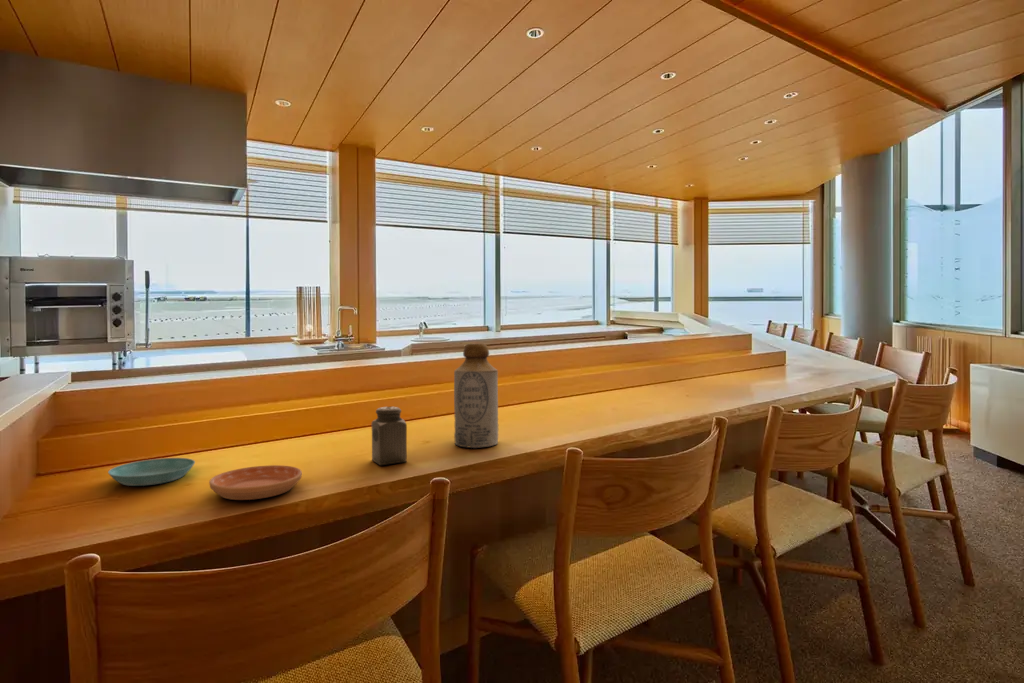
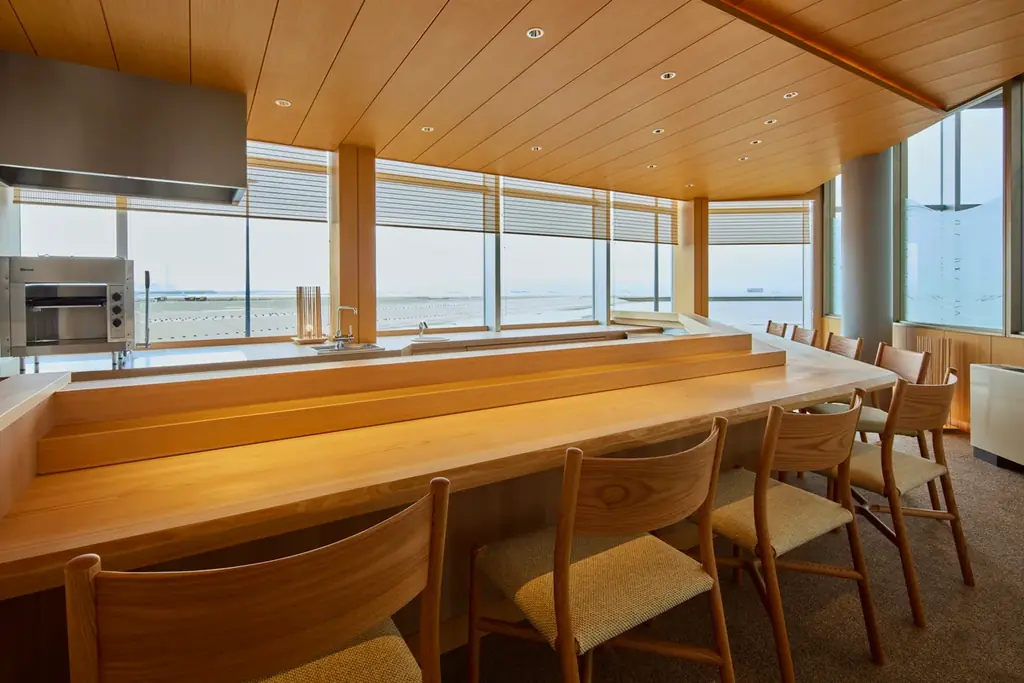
- salt shaker (389, 433)
- saucer (153, 472)
- bottle (476, 393)
- saucer (257, 482)
